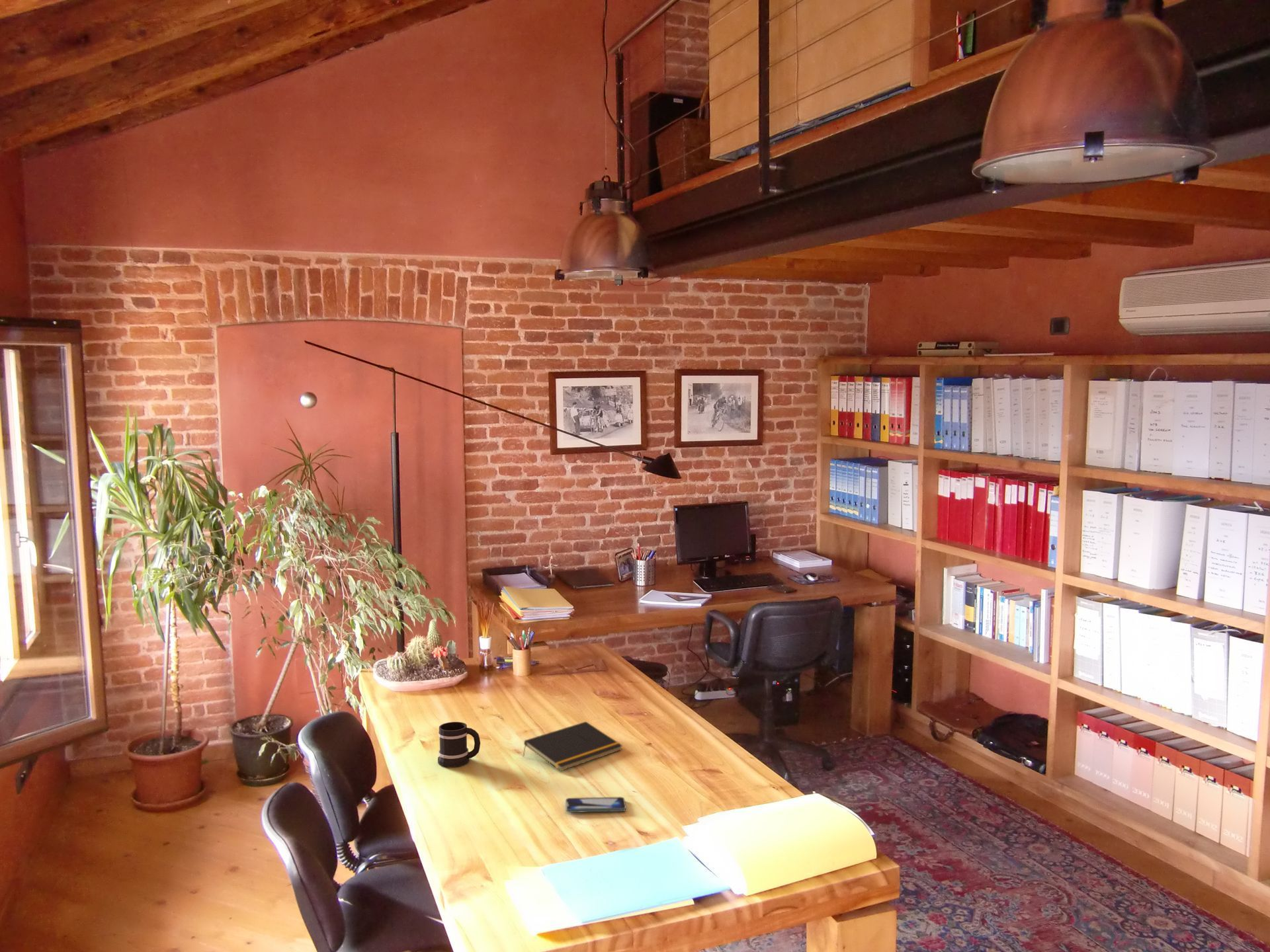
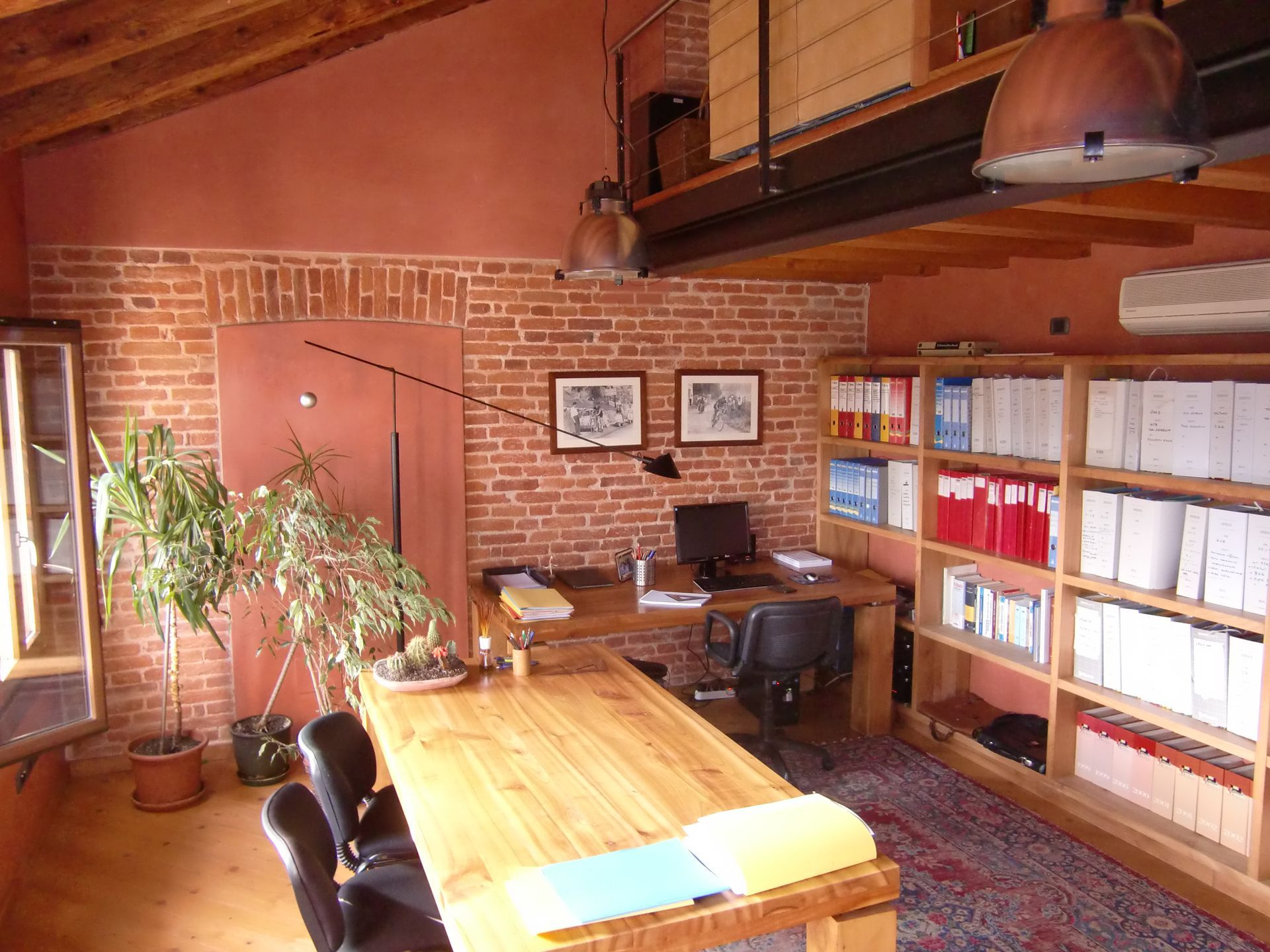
- smartphone (595, 805)
- notepad (573, 744)
- mug (458, 744)
